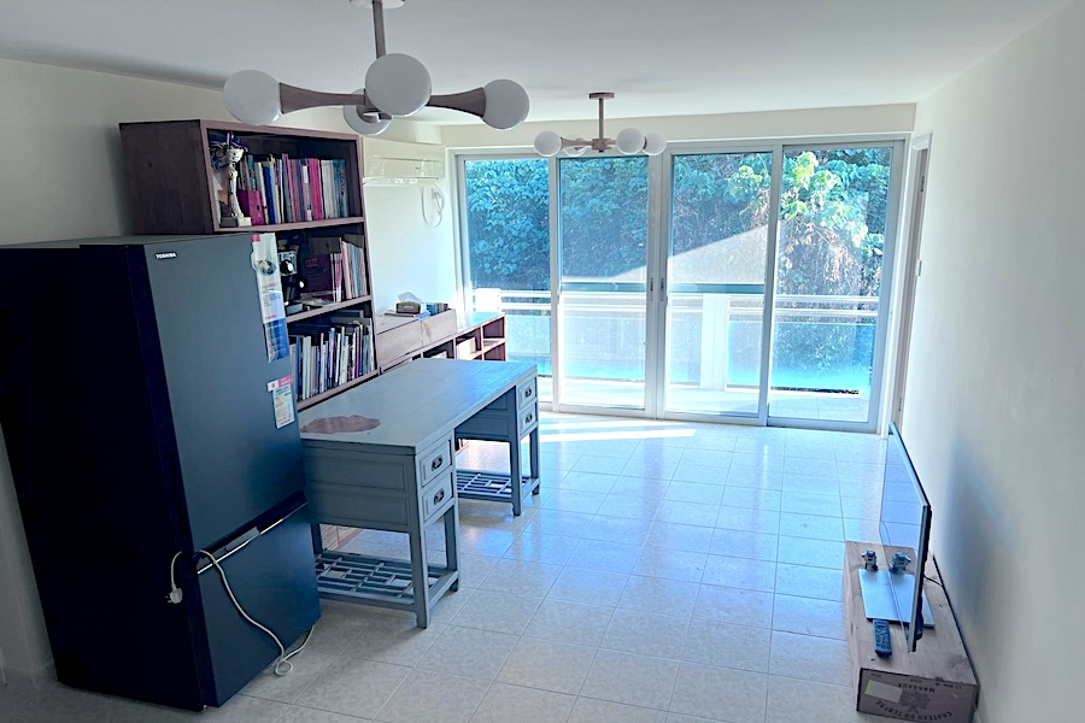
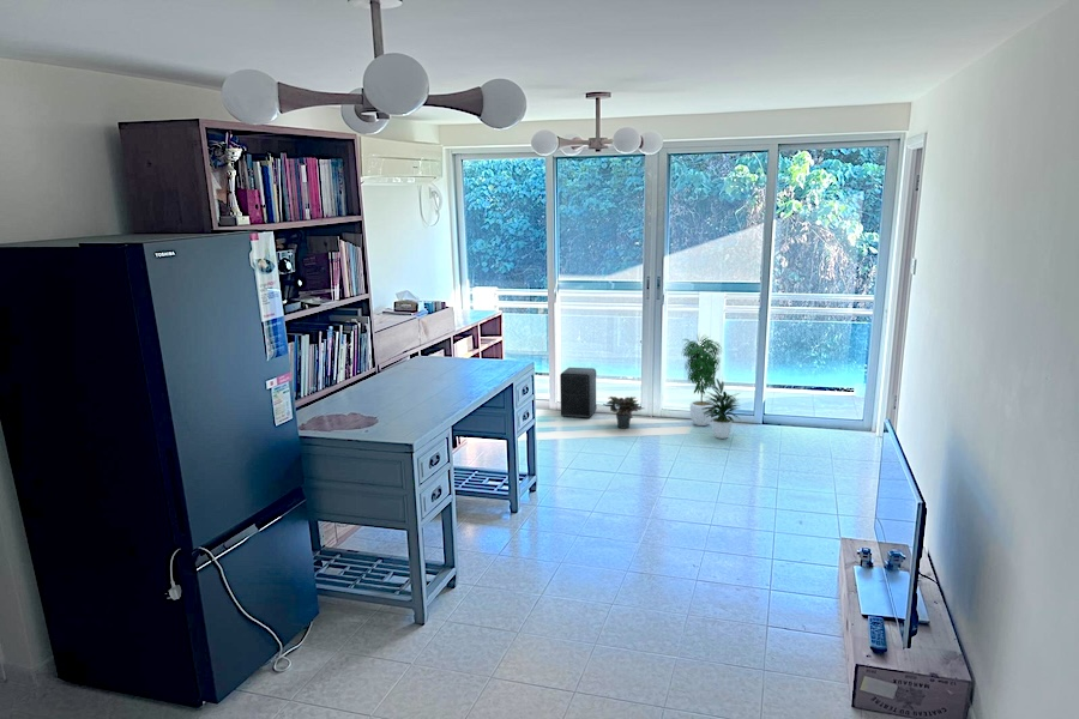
+ potted plant (623, 411)
+ potted plant (710, 382)
+ speaker (579, 392)
